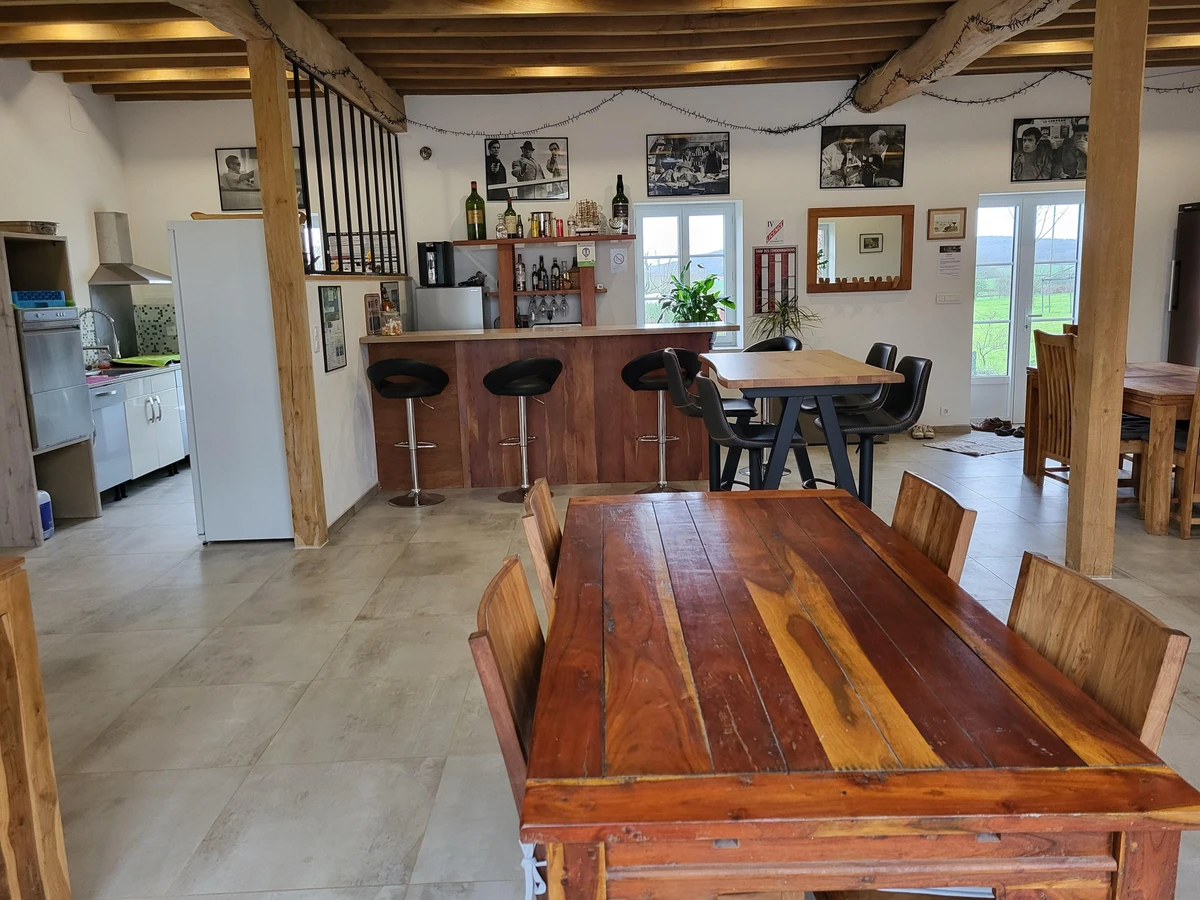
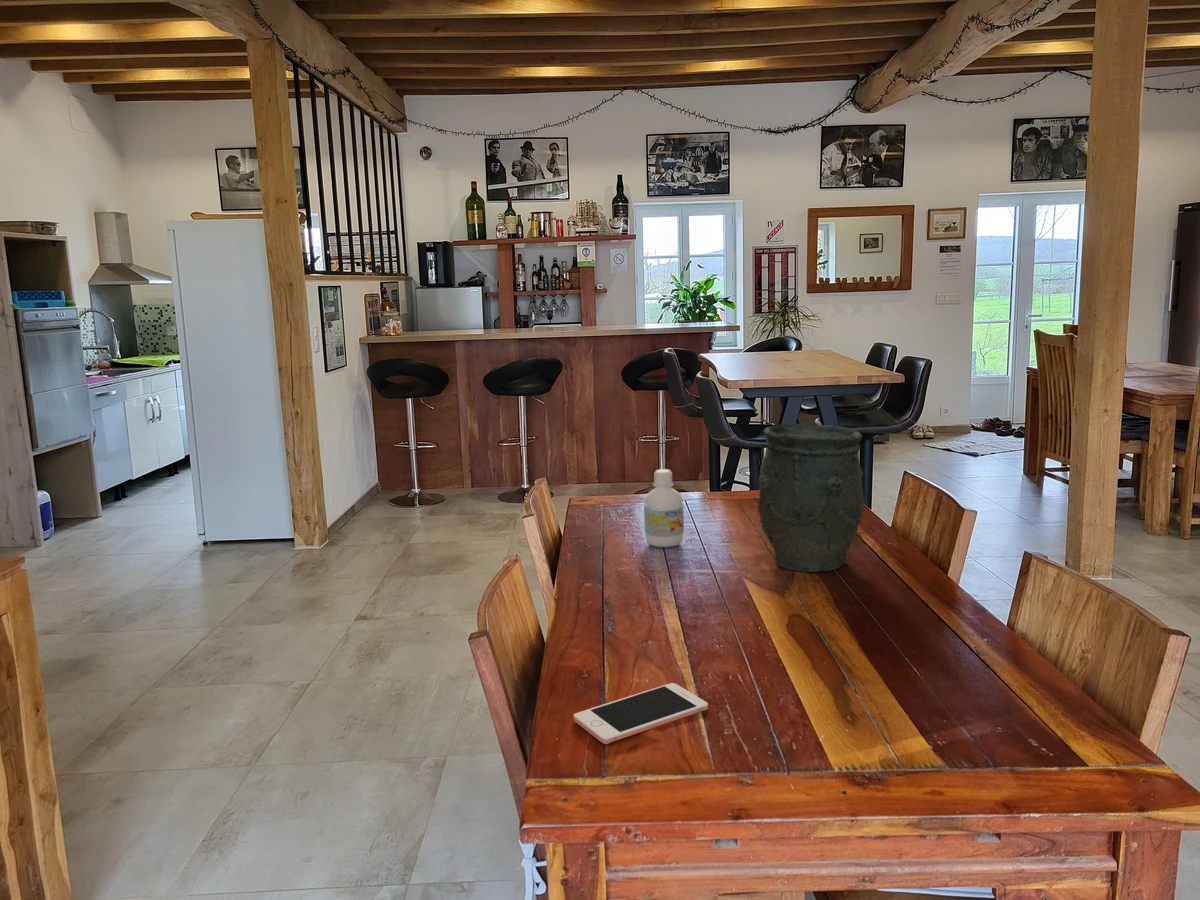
+ vase (809, 496)
+ cell phone (641, 711)
+ bottle (663, 507)
